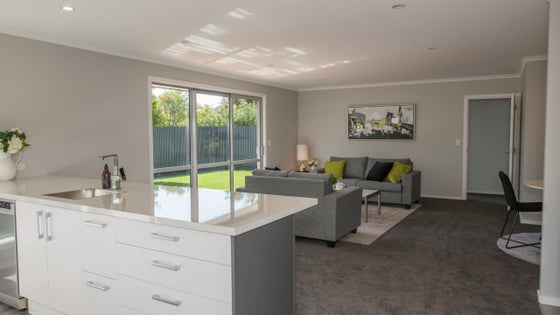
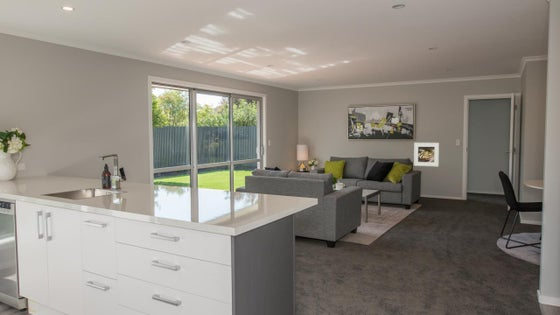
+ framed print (426, 154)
